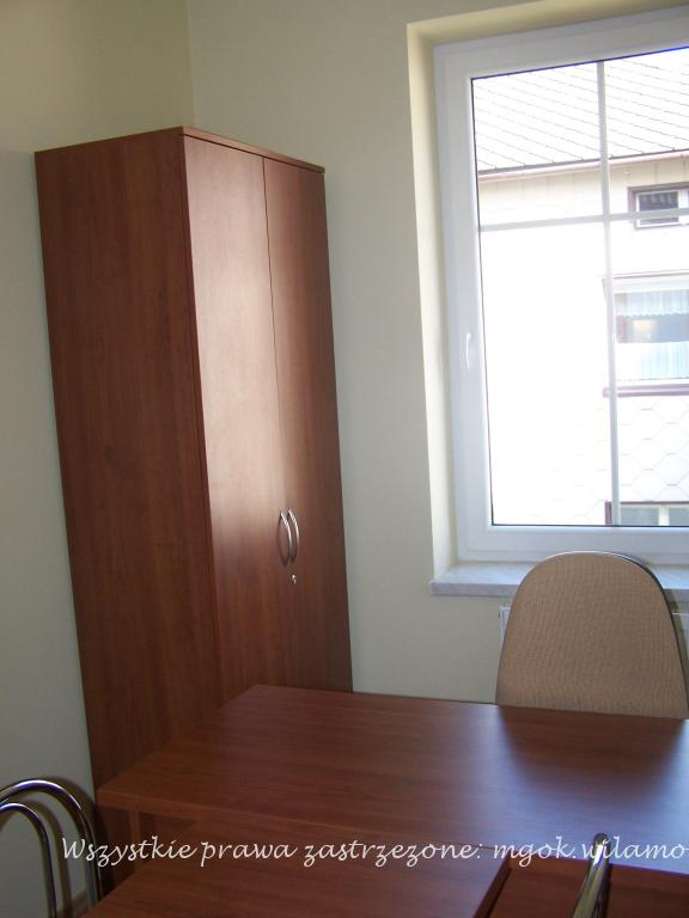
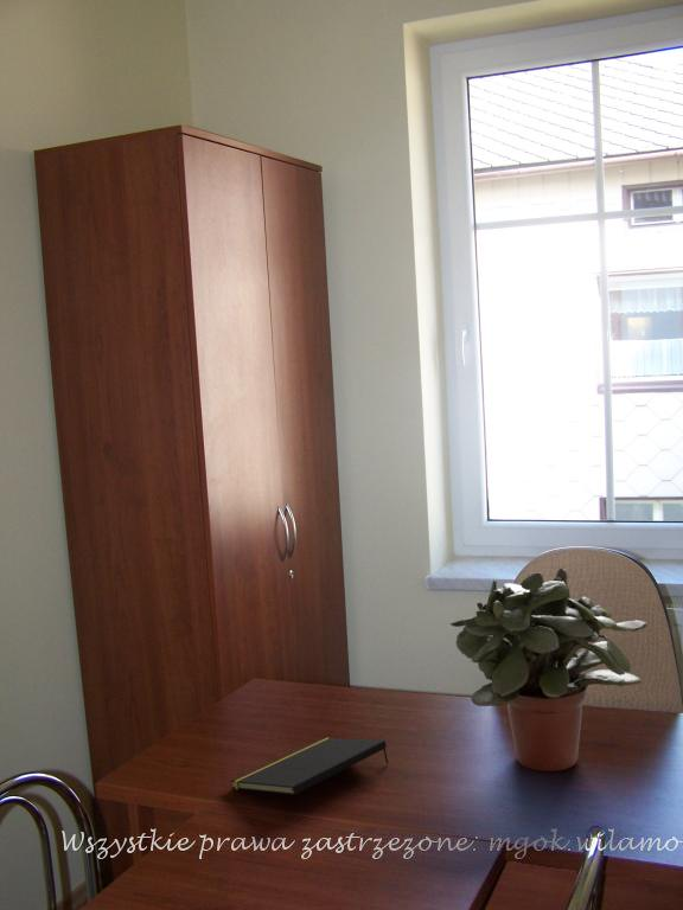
+ potted plant (545, 664)
+ notepad (308, 763)
